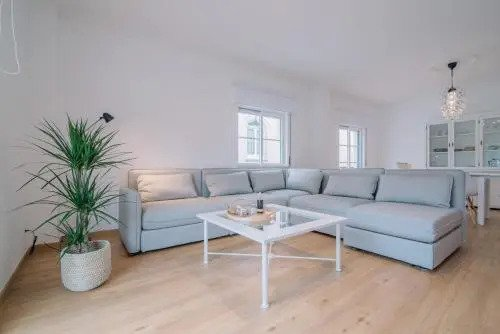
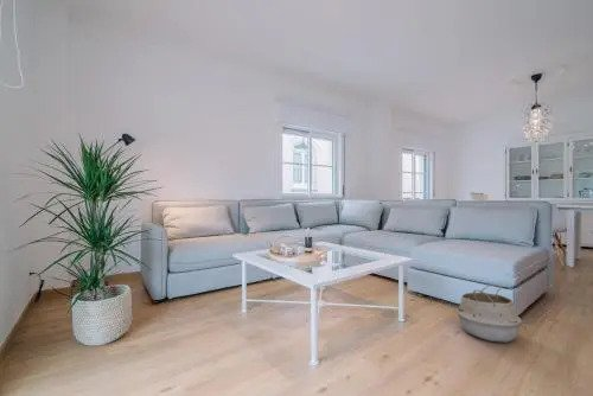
+ woven basket (487, 307)
